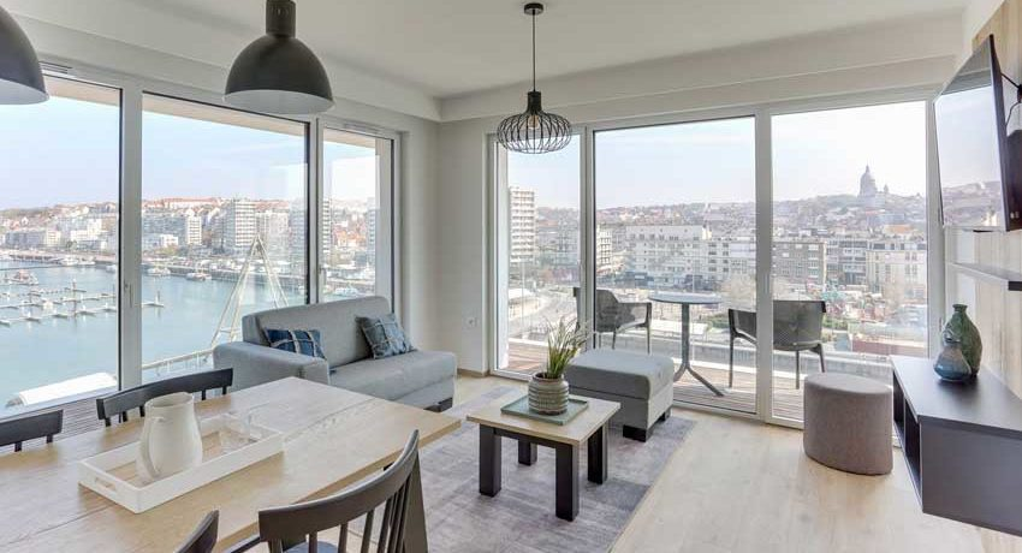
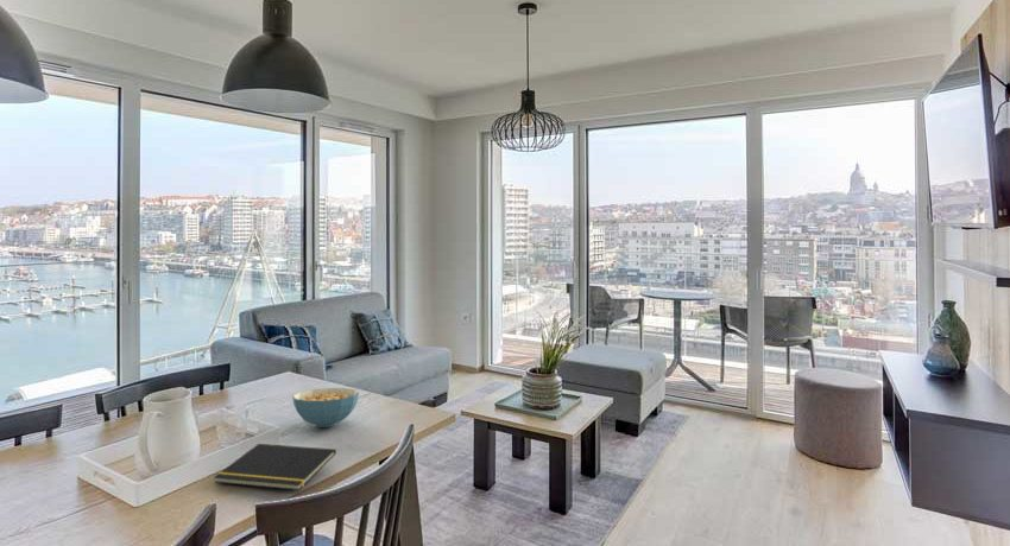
+ notepad (277, 464)
+ cereal bowl (326, 408)
